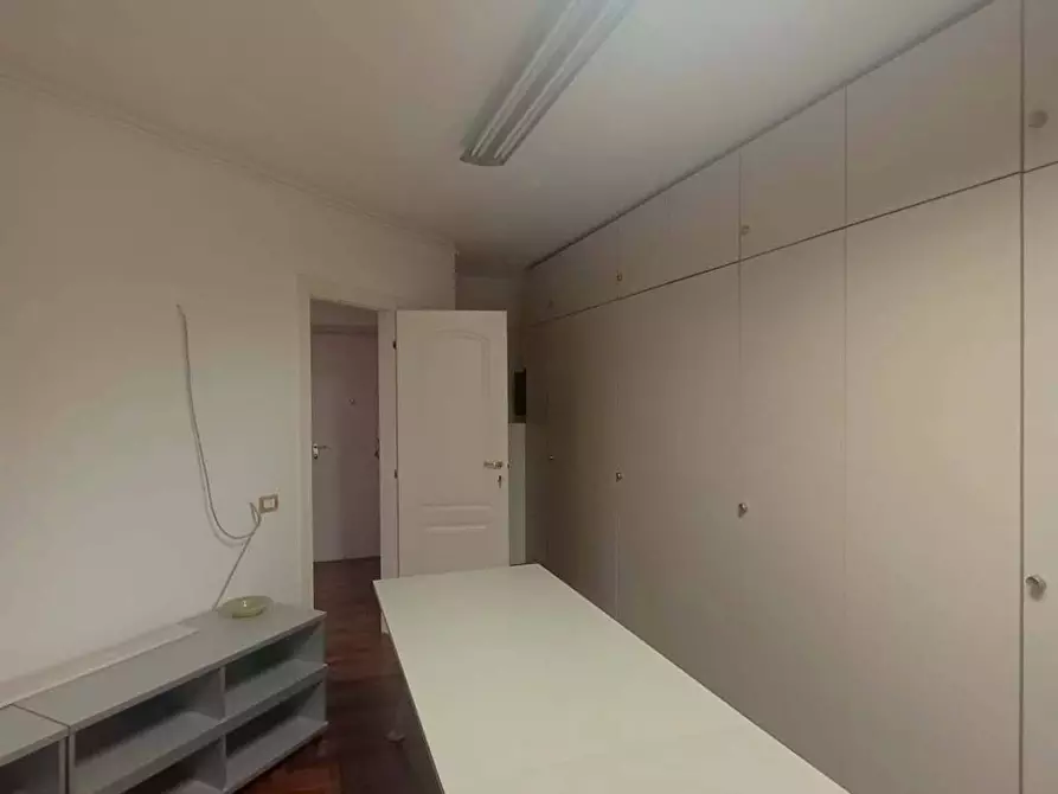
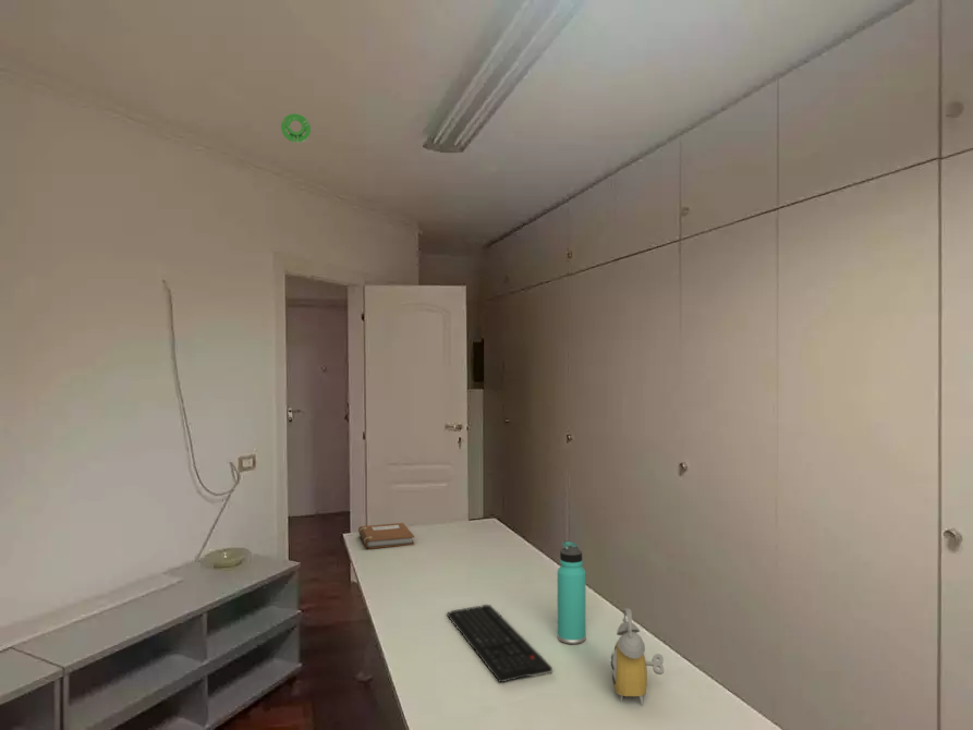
+ smoke detector (293, 131)
+ notebook (385, 534)
+ keyboard (495, 637)
+ alarm clock (637, 652)
+ thermos bottle (571, 591)
